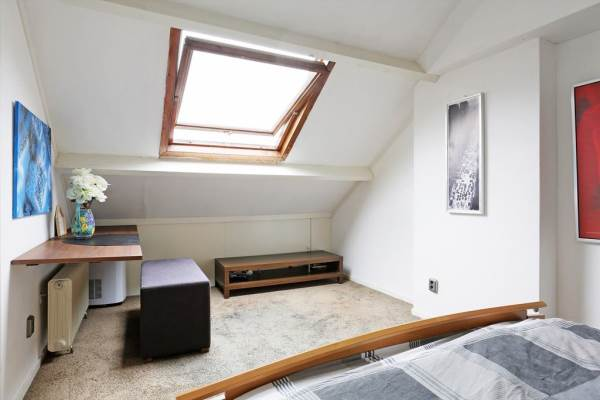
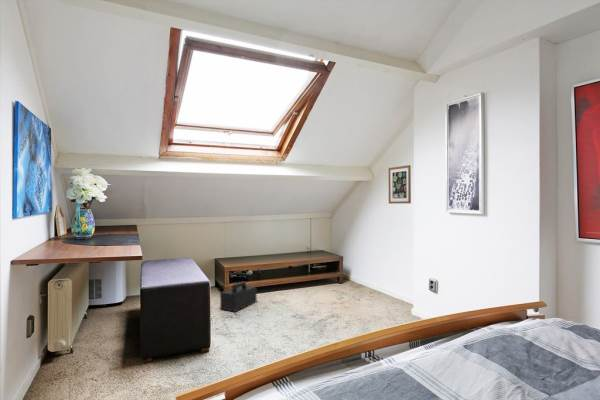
+ speaker (238, 294)
+ wall art (399, 185)
